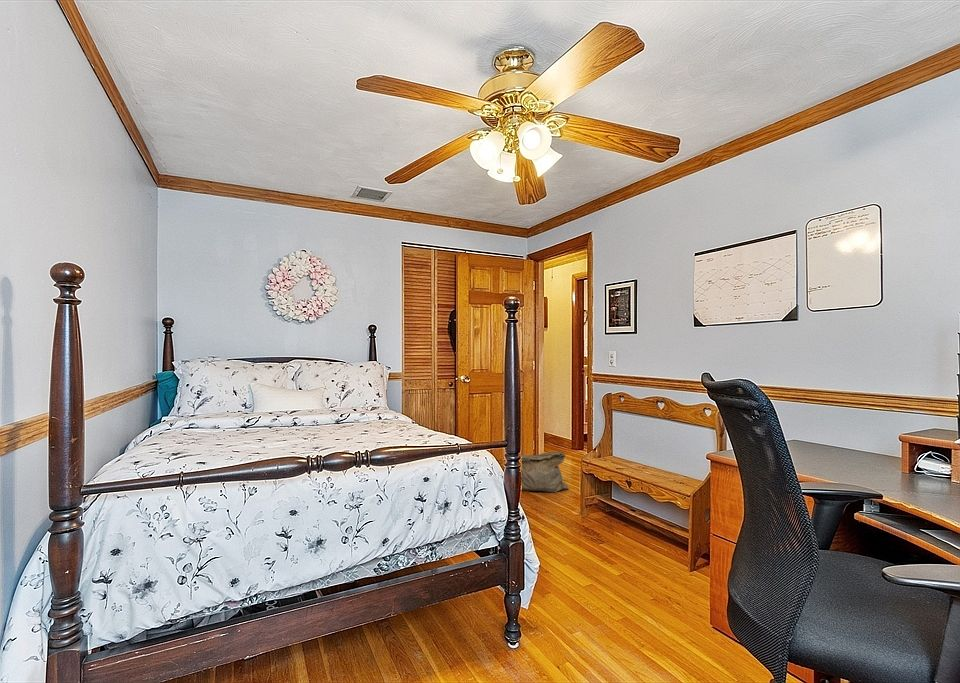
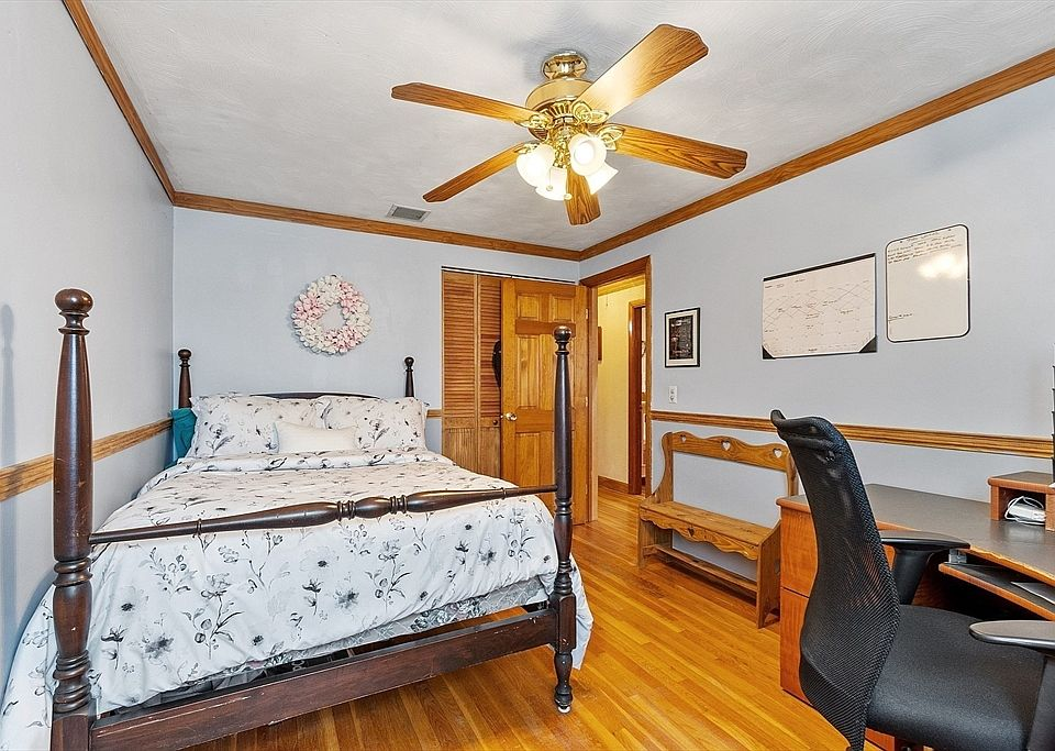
- bag (538, 469)
